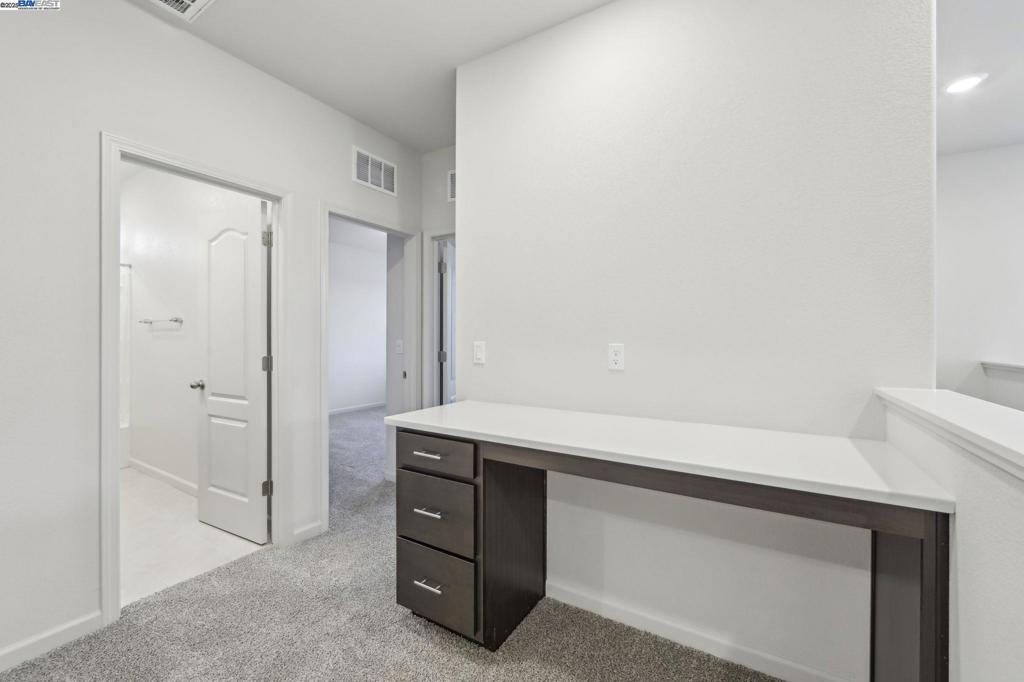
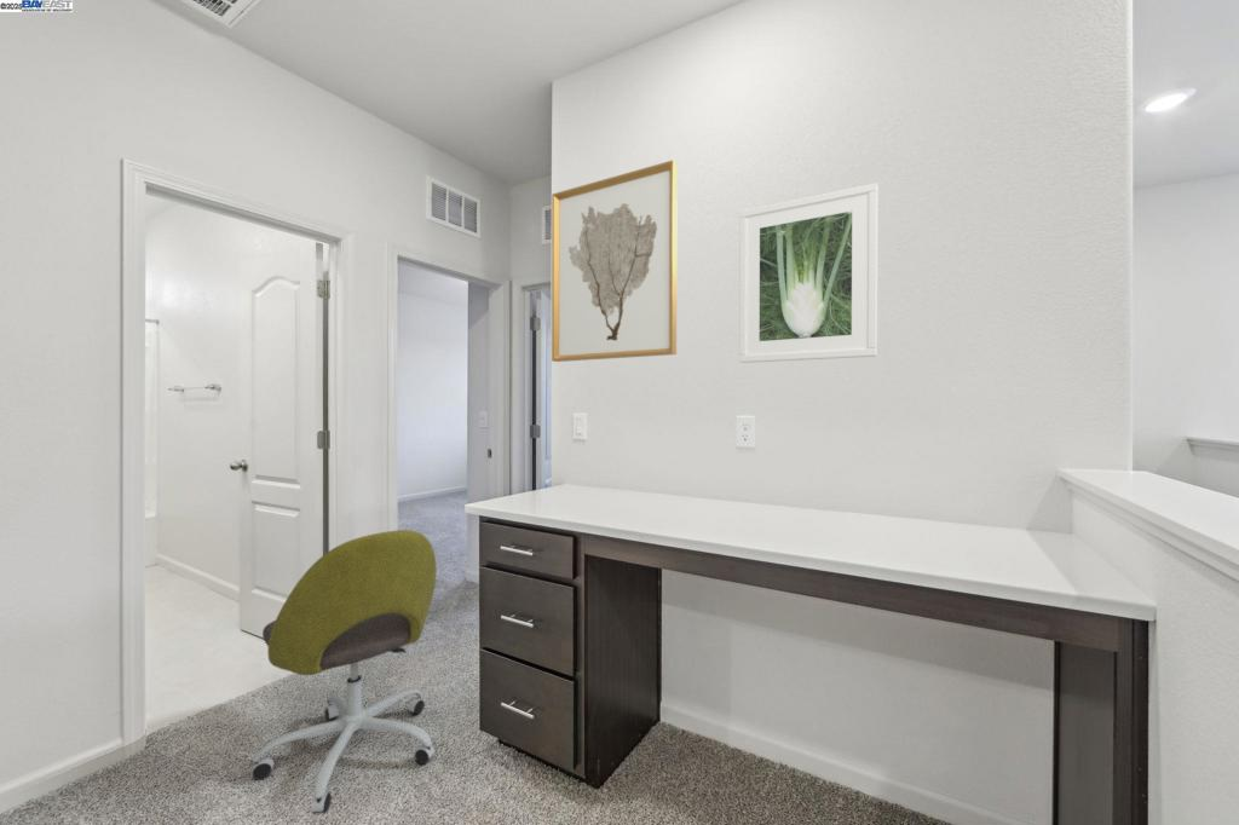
+ office chair (351, 631)
+ wall art (610, 269)
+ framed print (803, 279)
